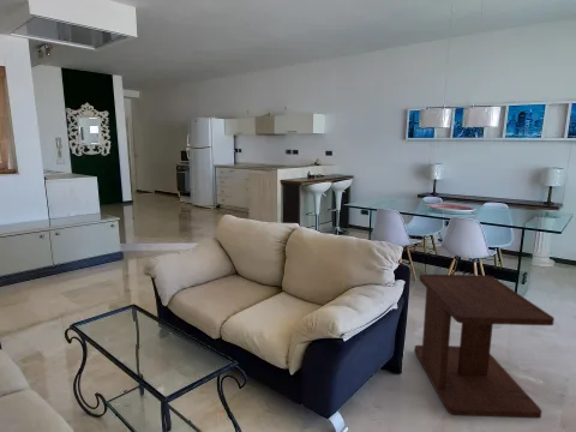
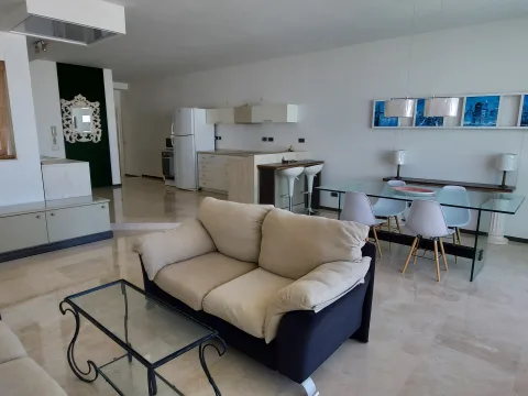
- side table (472, 337)
